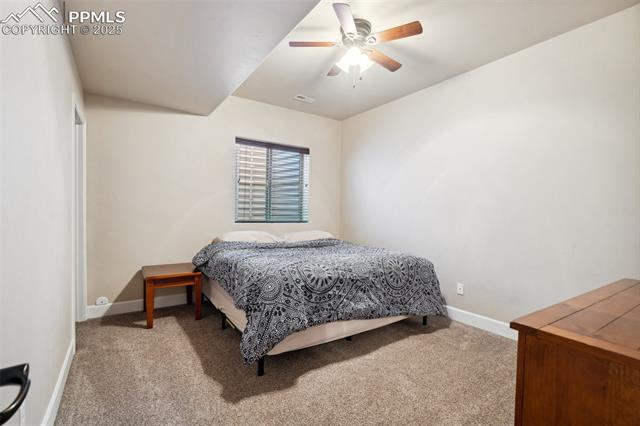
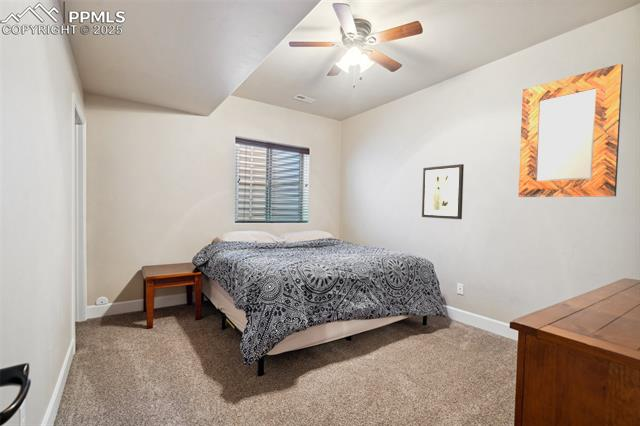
+ wall art (441, 192)
+ home mirror (564, 137)
